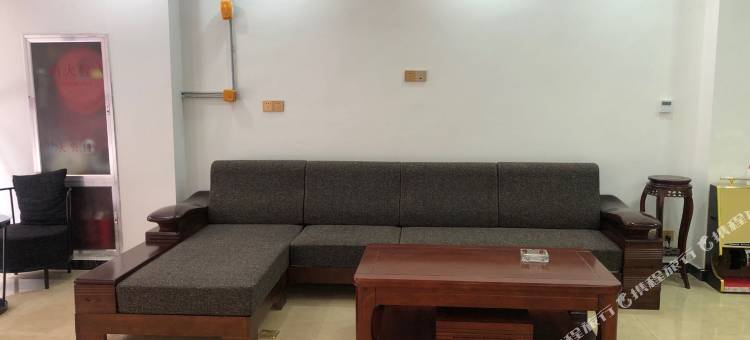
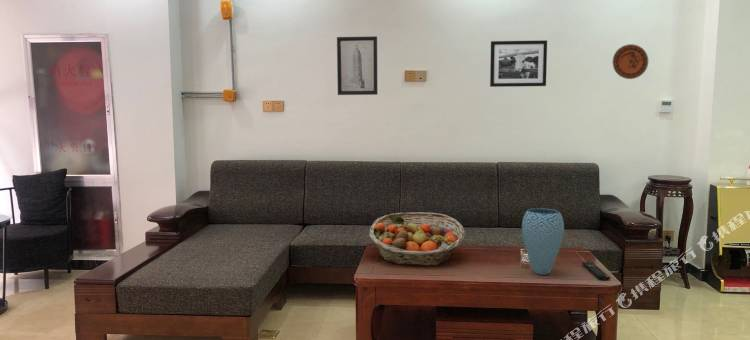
+ wall art (357, 65)
+ decorative plate (630, 61)
+ fruit basket (416, 238)
+ picture frame (518, 63)
+ remote control (595, 270)
+ vase (542, 242)
